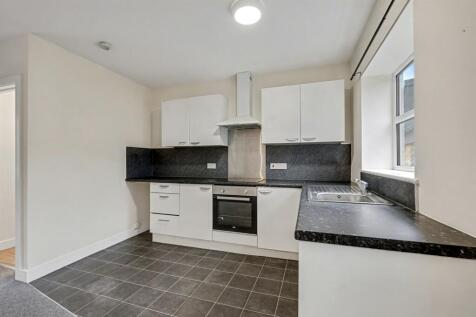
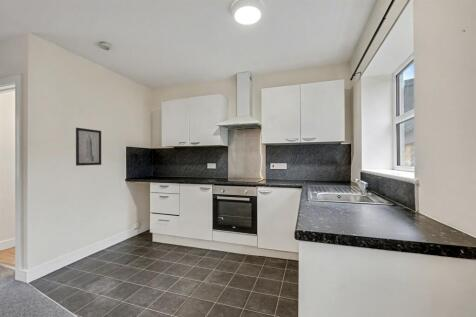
+ wall art (89, 147)
